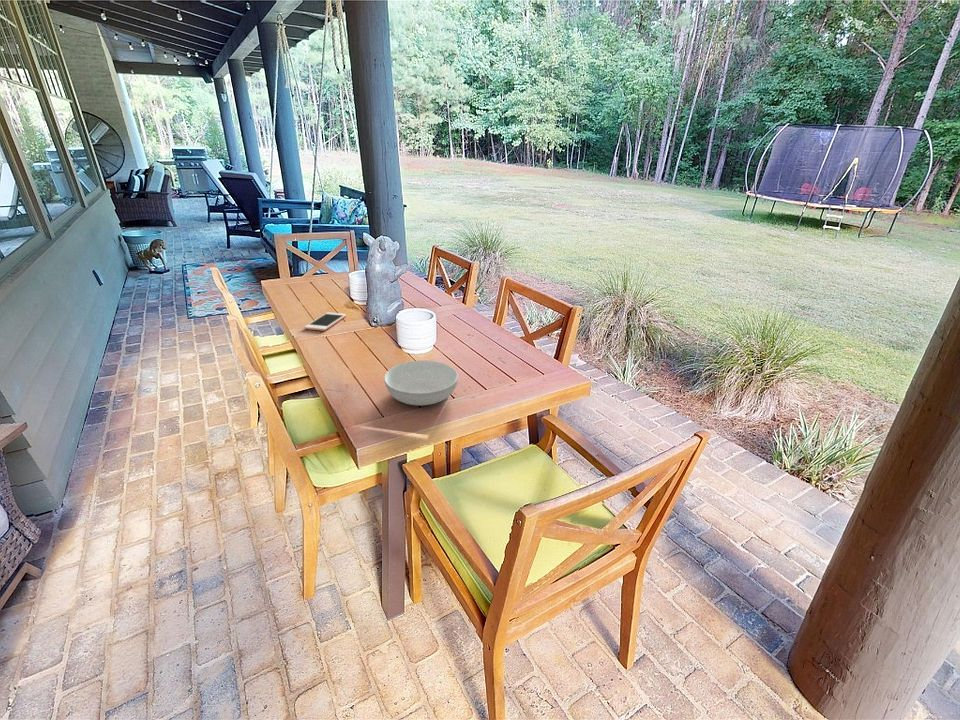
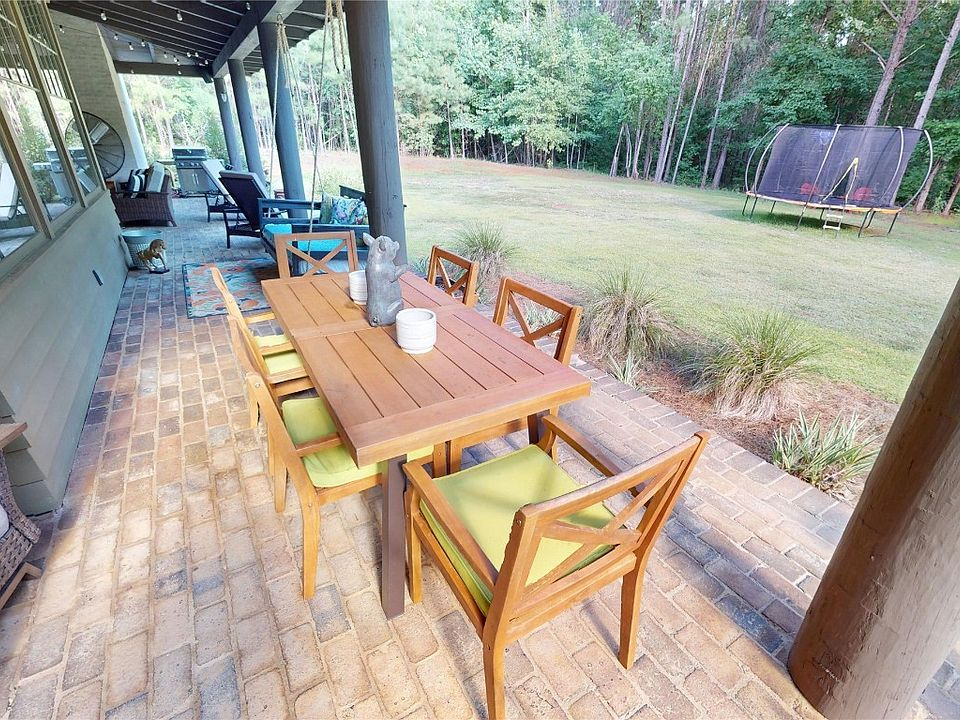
- serving bowl (422, 385)
- cell phone (326, 321)
